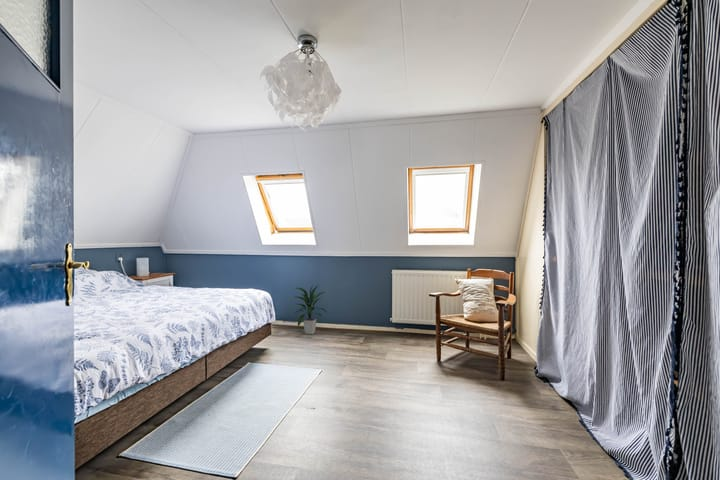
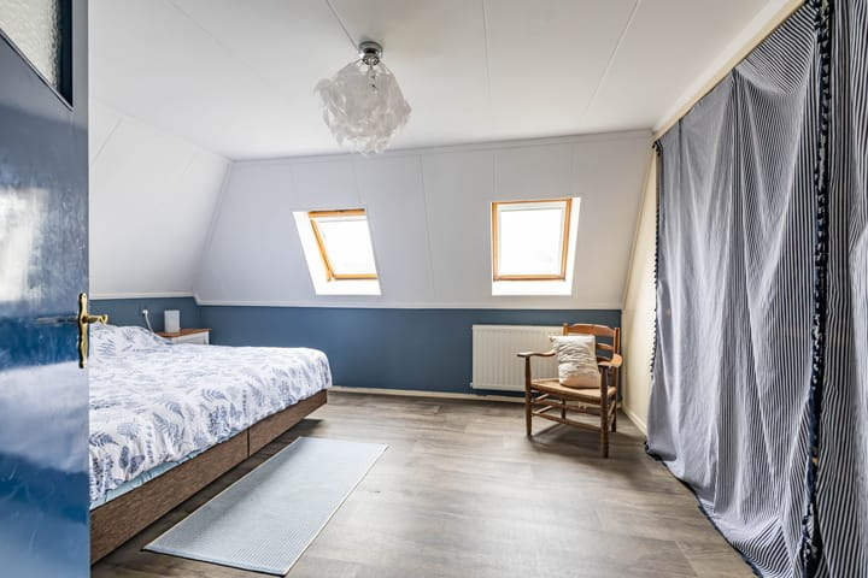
- indoor plant (308, 307)
